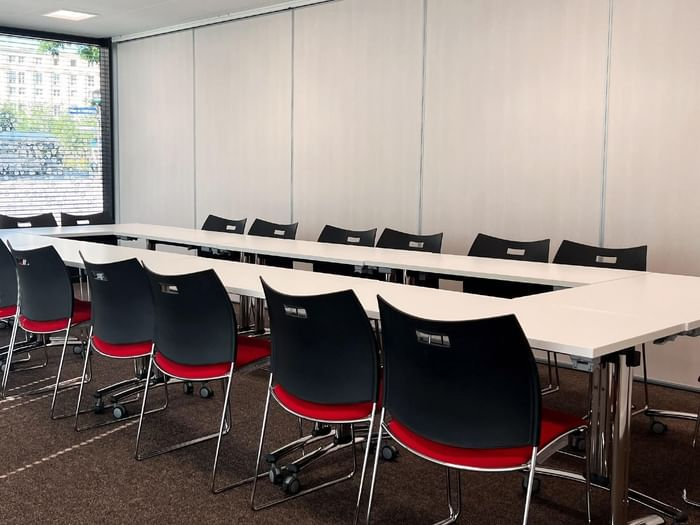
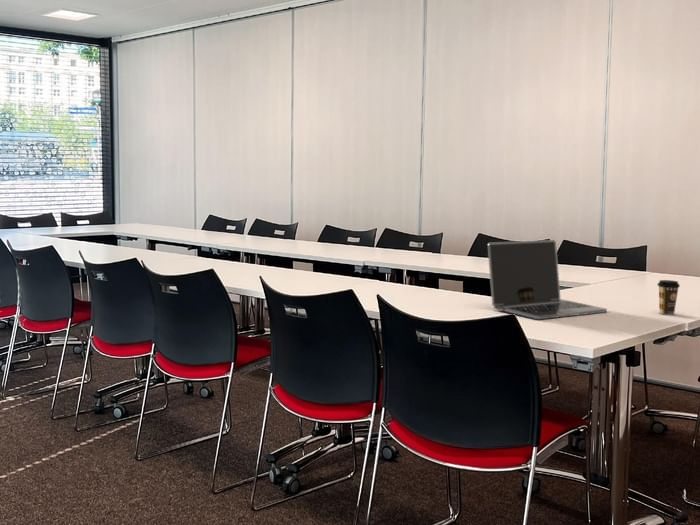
+ laptop (546, 277)
+ coffee cup (667, 297)
